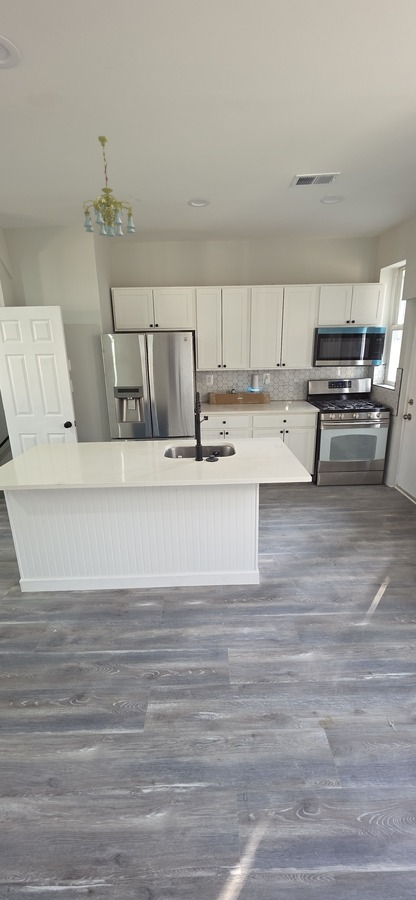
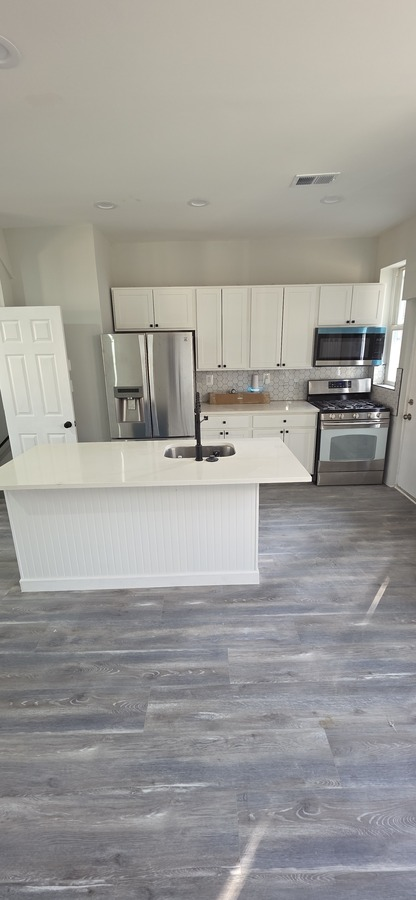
- chandelier (106, 188)
